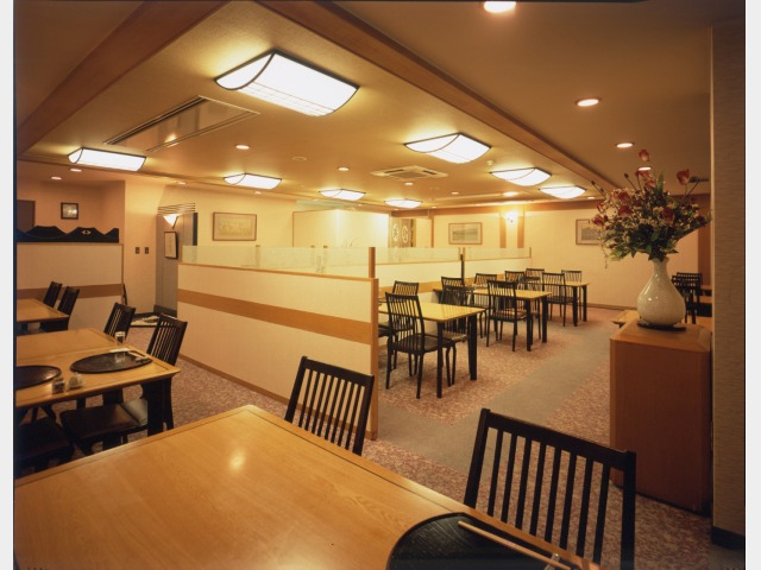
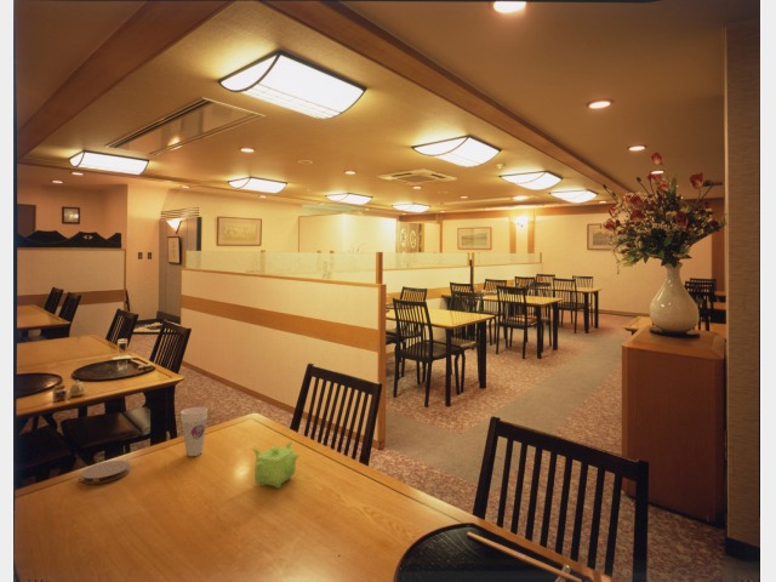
+ teapot (275, 464)
+ cup (194, 432)
+ coaster (105, 472)
